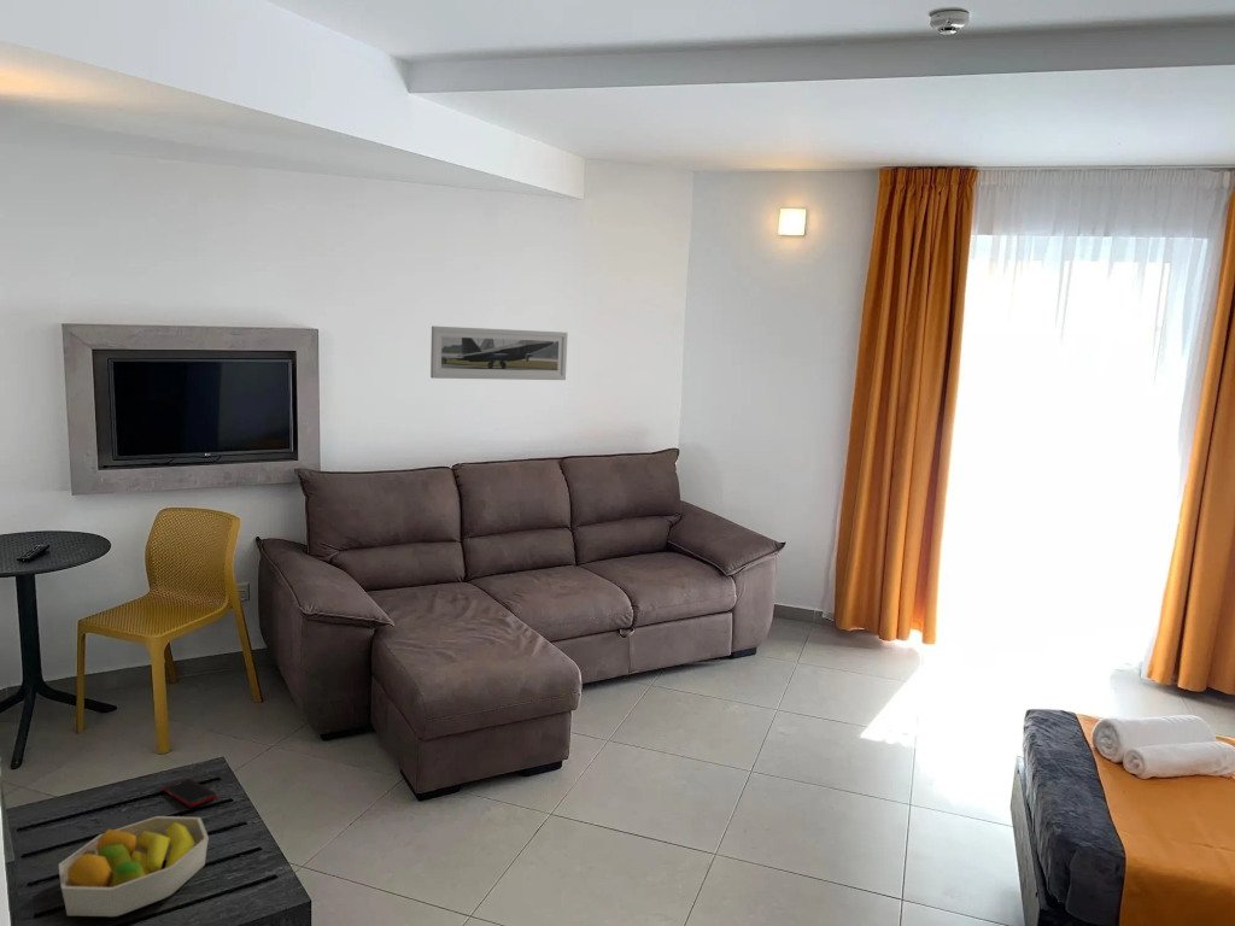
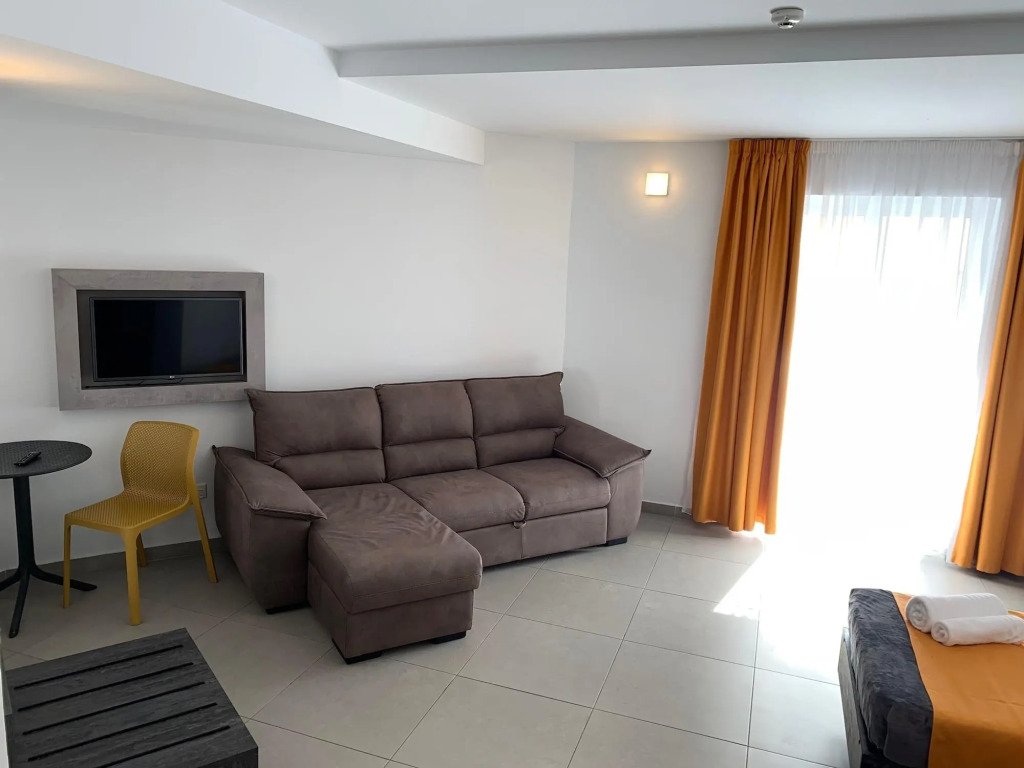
- cell phone (189, 792)
- fruit bowl (135, 860)
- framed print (501, 353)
